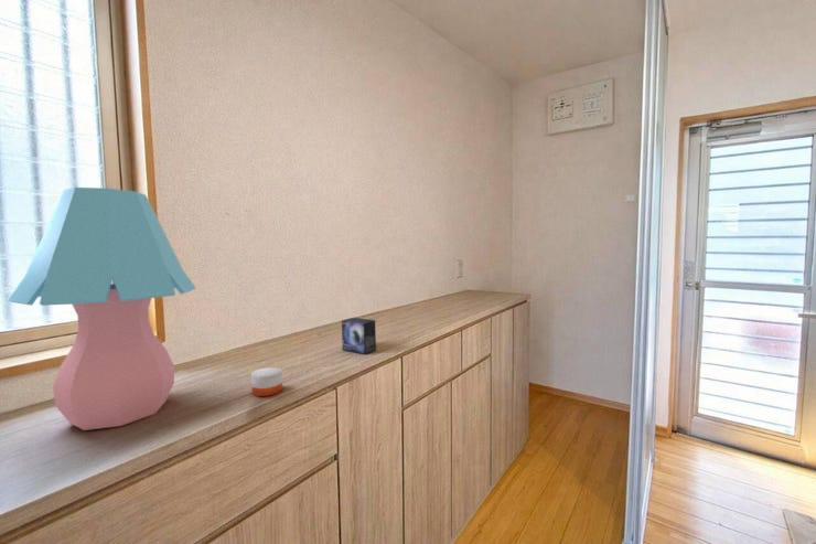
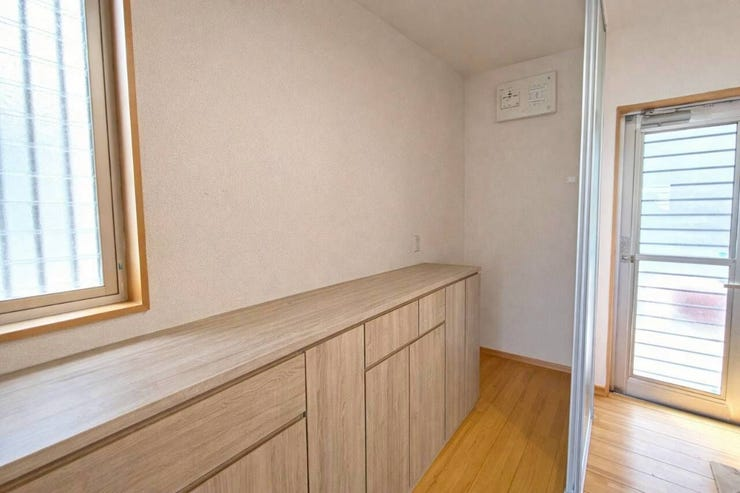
- table lamp (114, 303)
- small box (358, 334)
- candle (266, 371)
